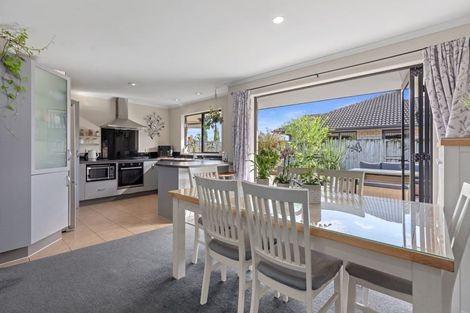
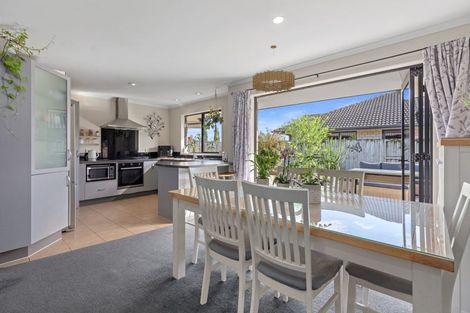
+ chandelier (273, 71)
